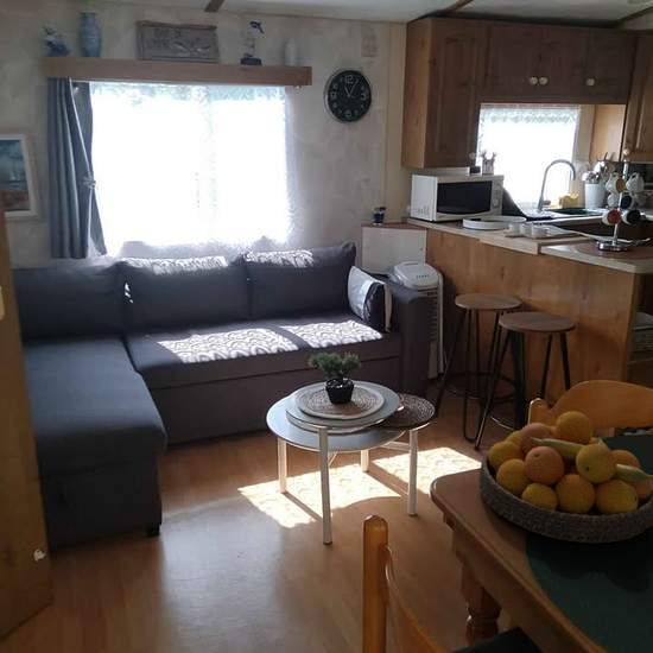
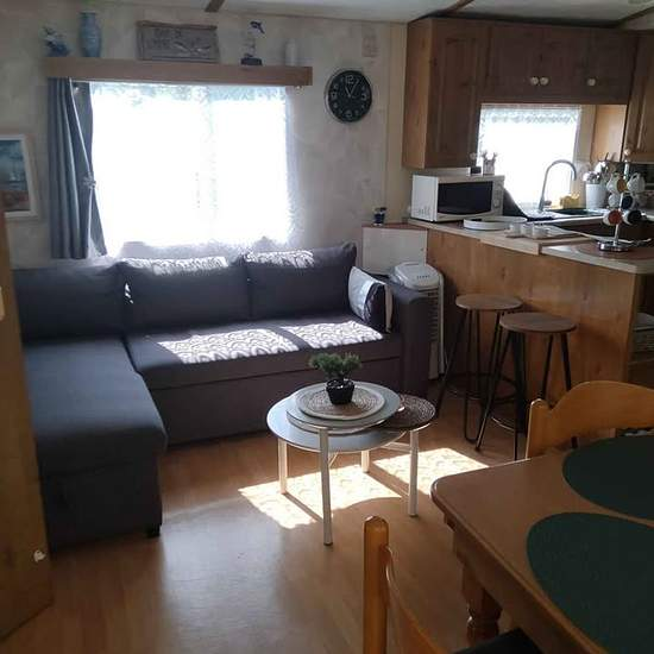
- fruit bowl (566, 463)
